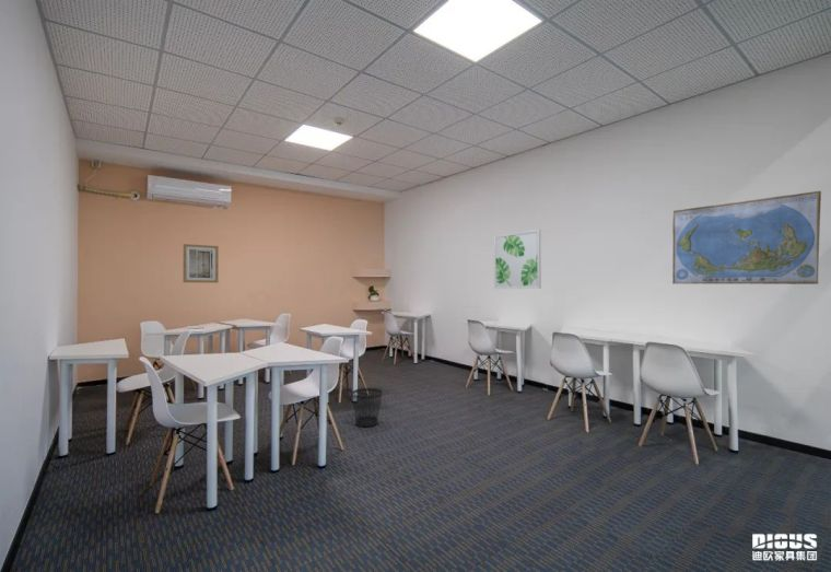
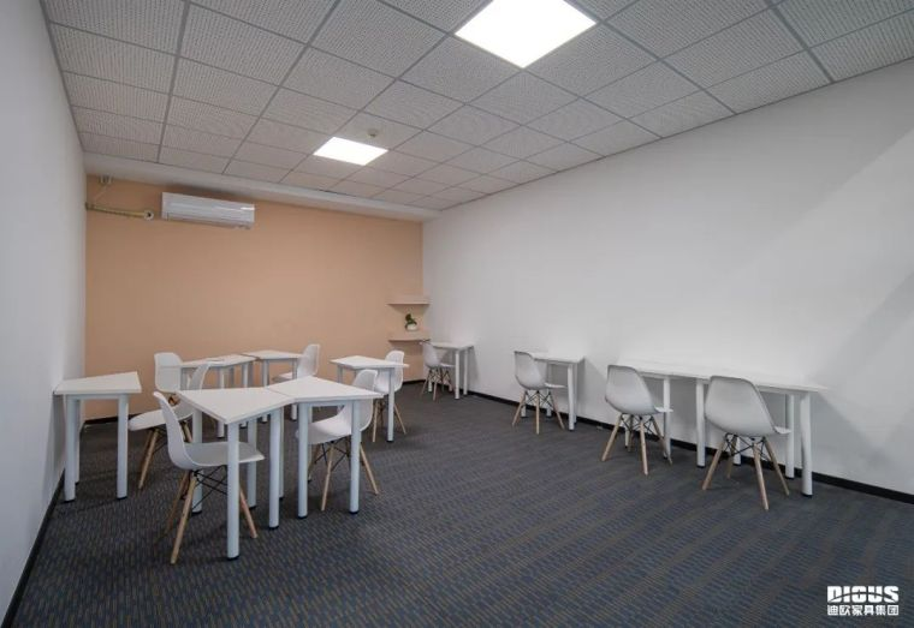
- wall art (516, 260)
- wall art (200, 264)
- world map (738, 243)
- wastebasket (366, 407)
